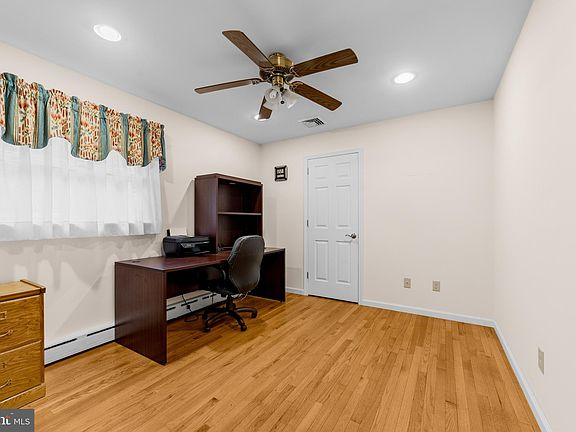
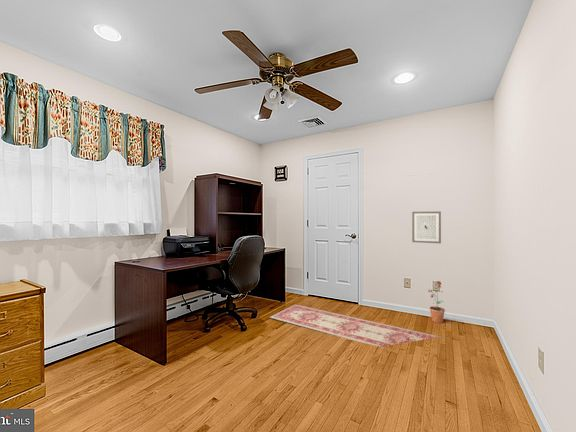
+ wall art (426, 227)
+ rug (350, 327)
+ potted plant (435, 302)
